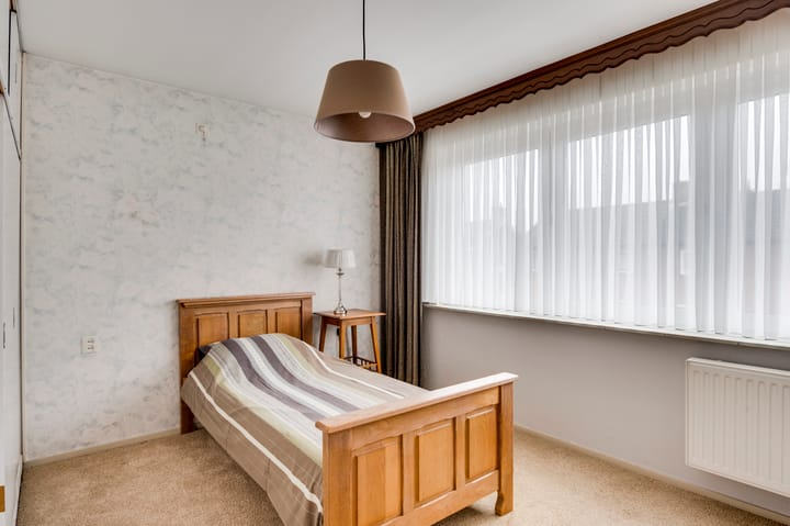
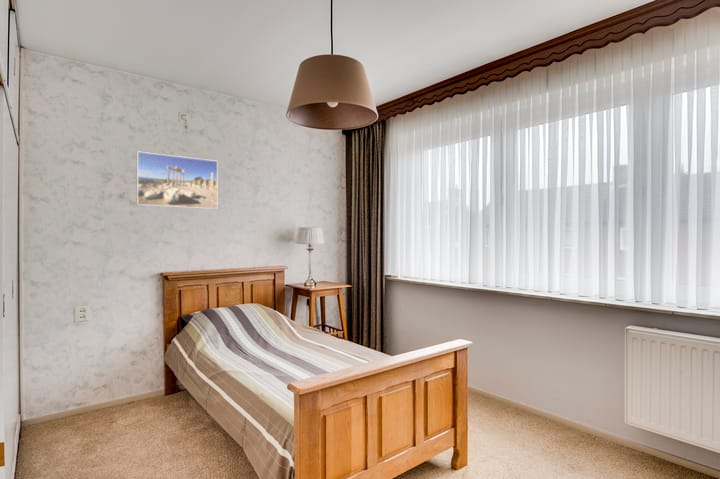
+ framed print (179, 181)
